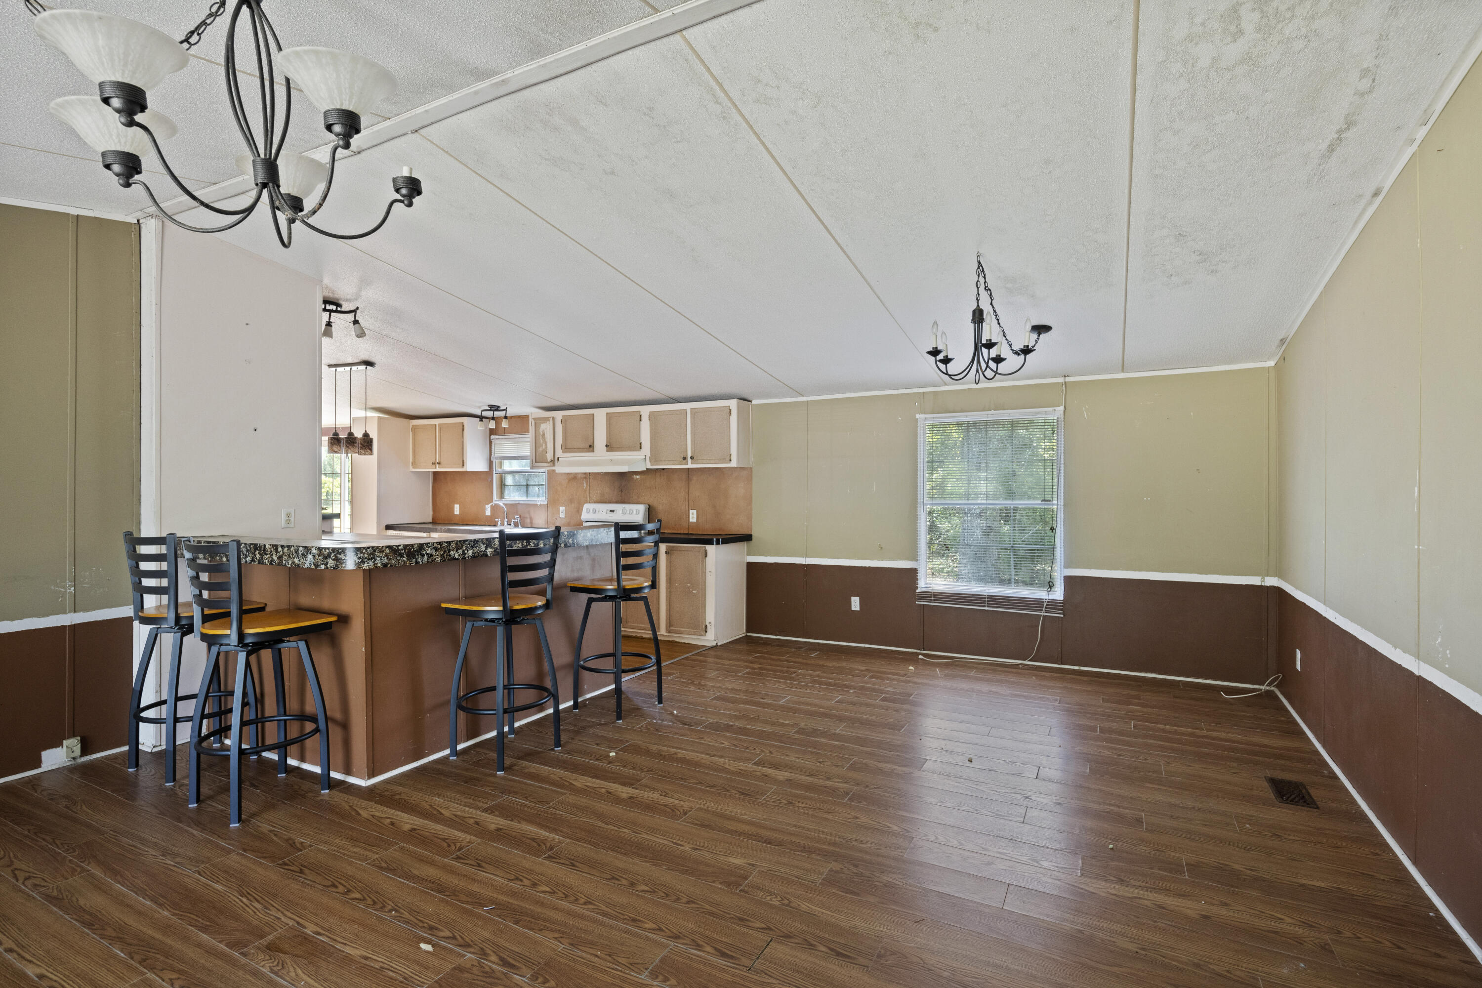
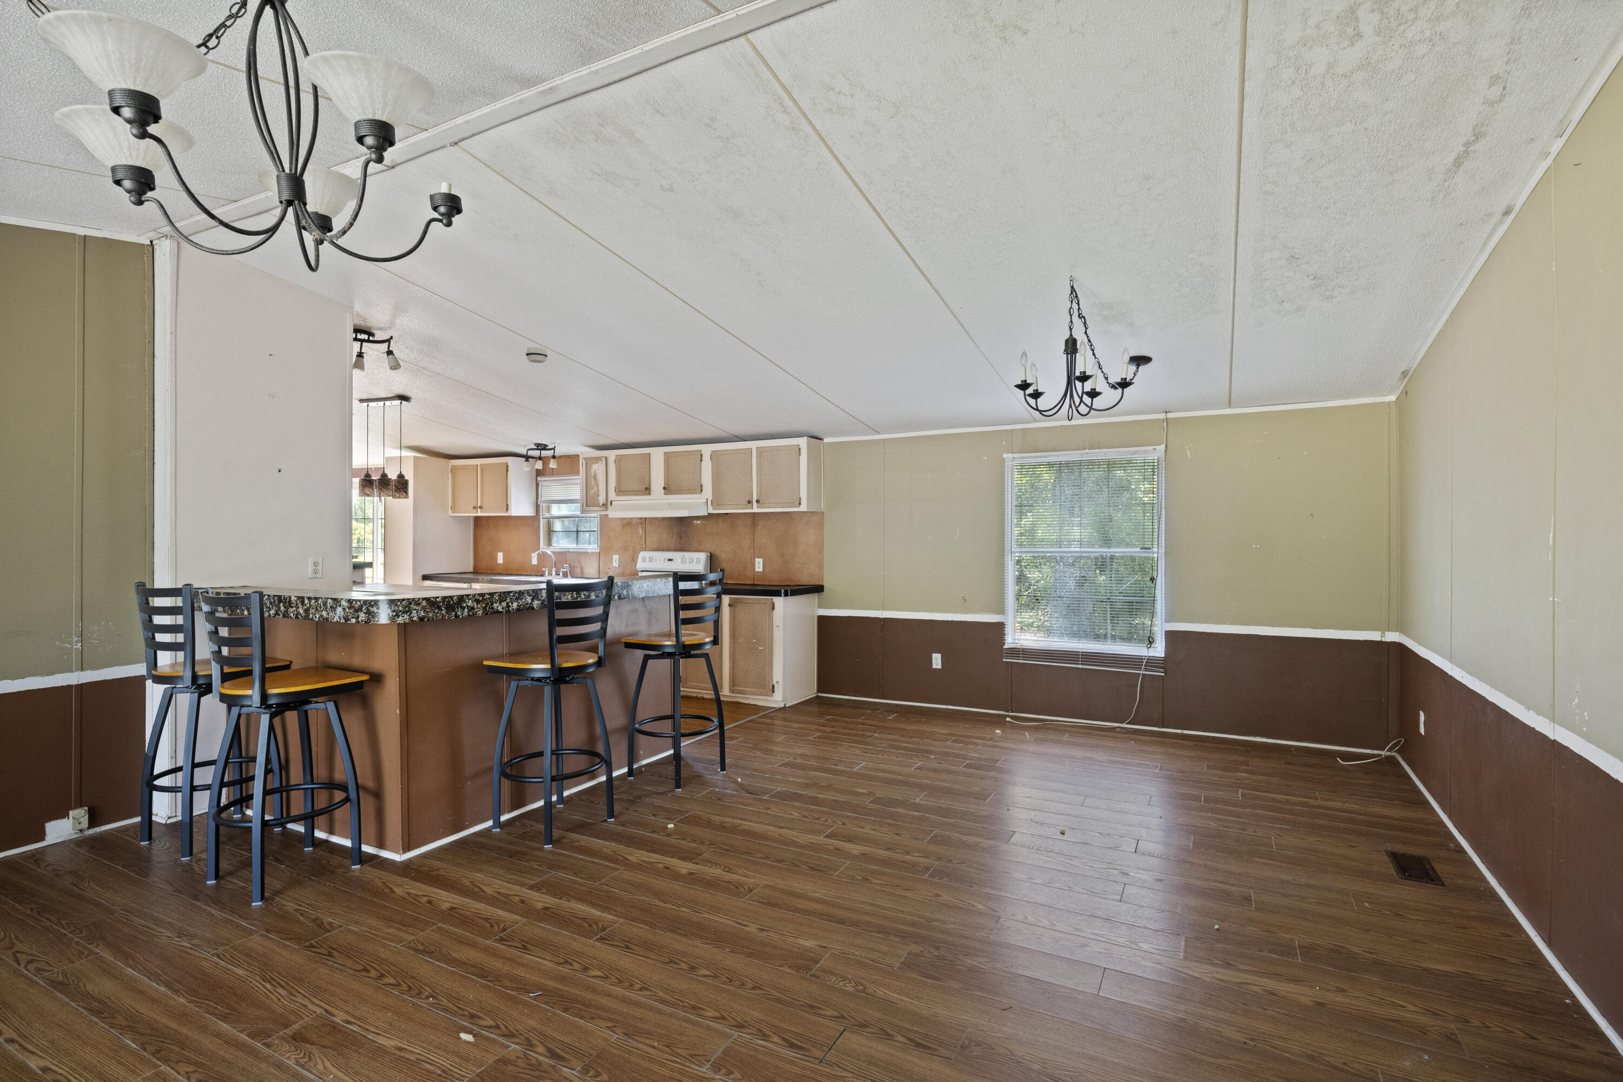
+ smoke detector (536, 355)
